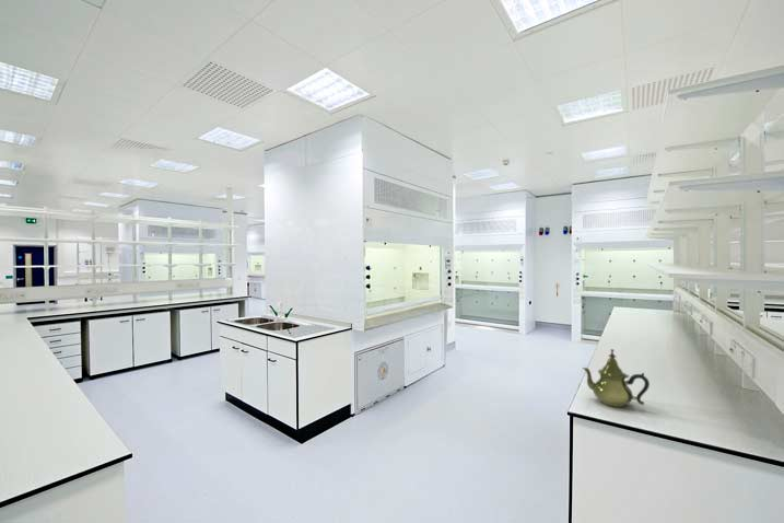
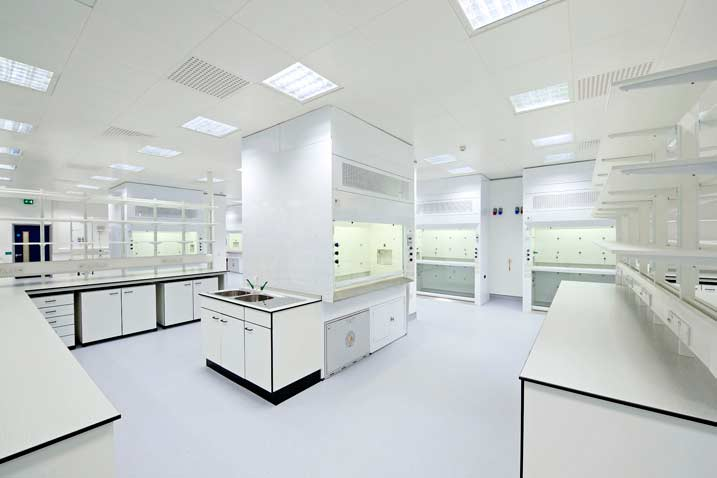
- teapot (613, 375)
